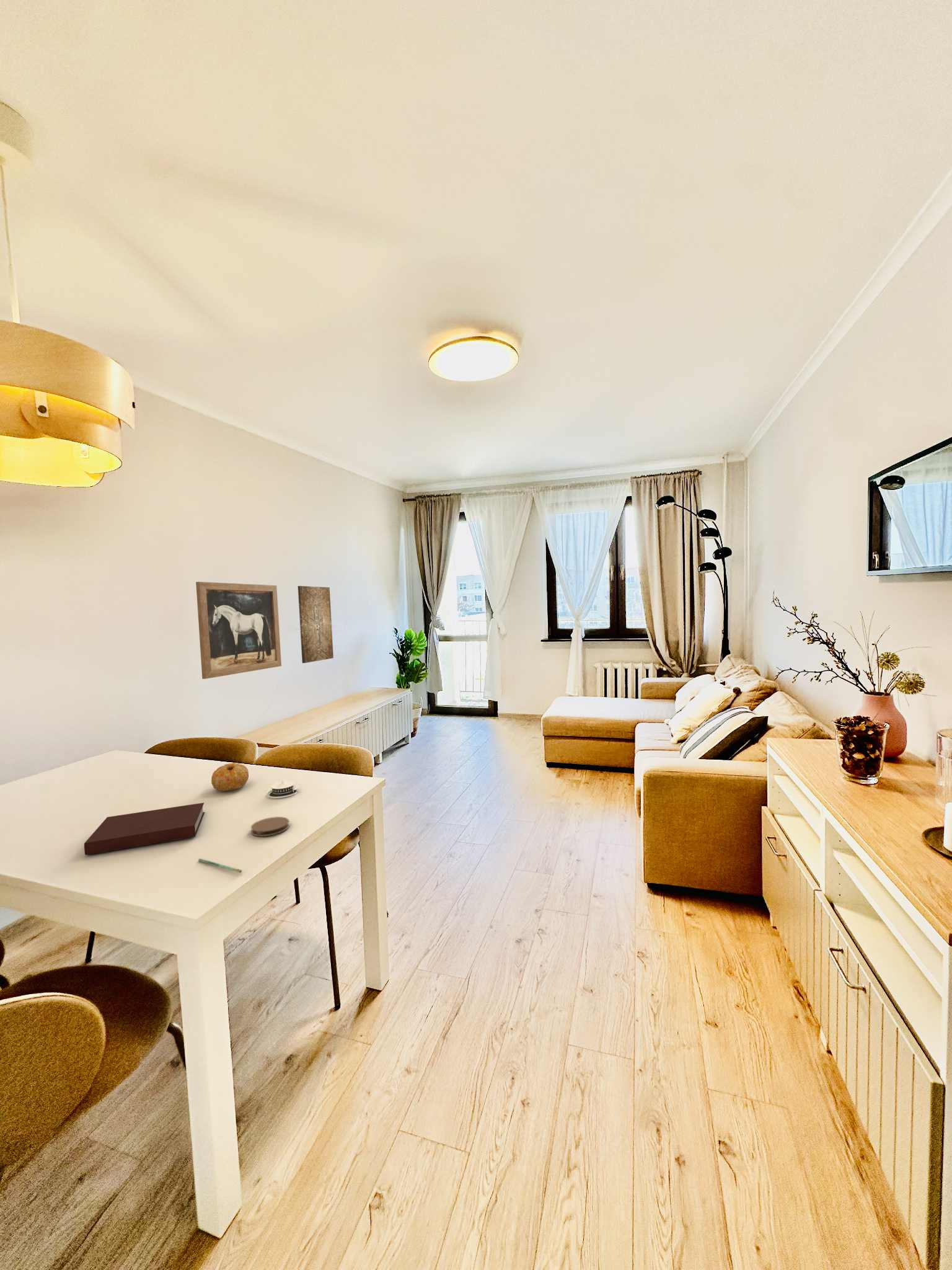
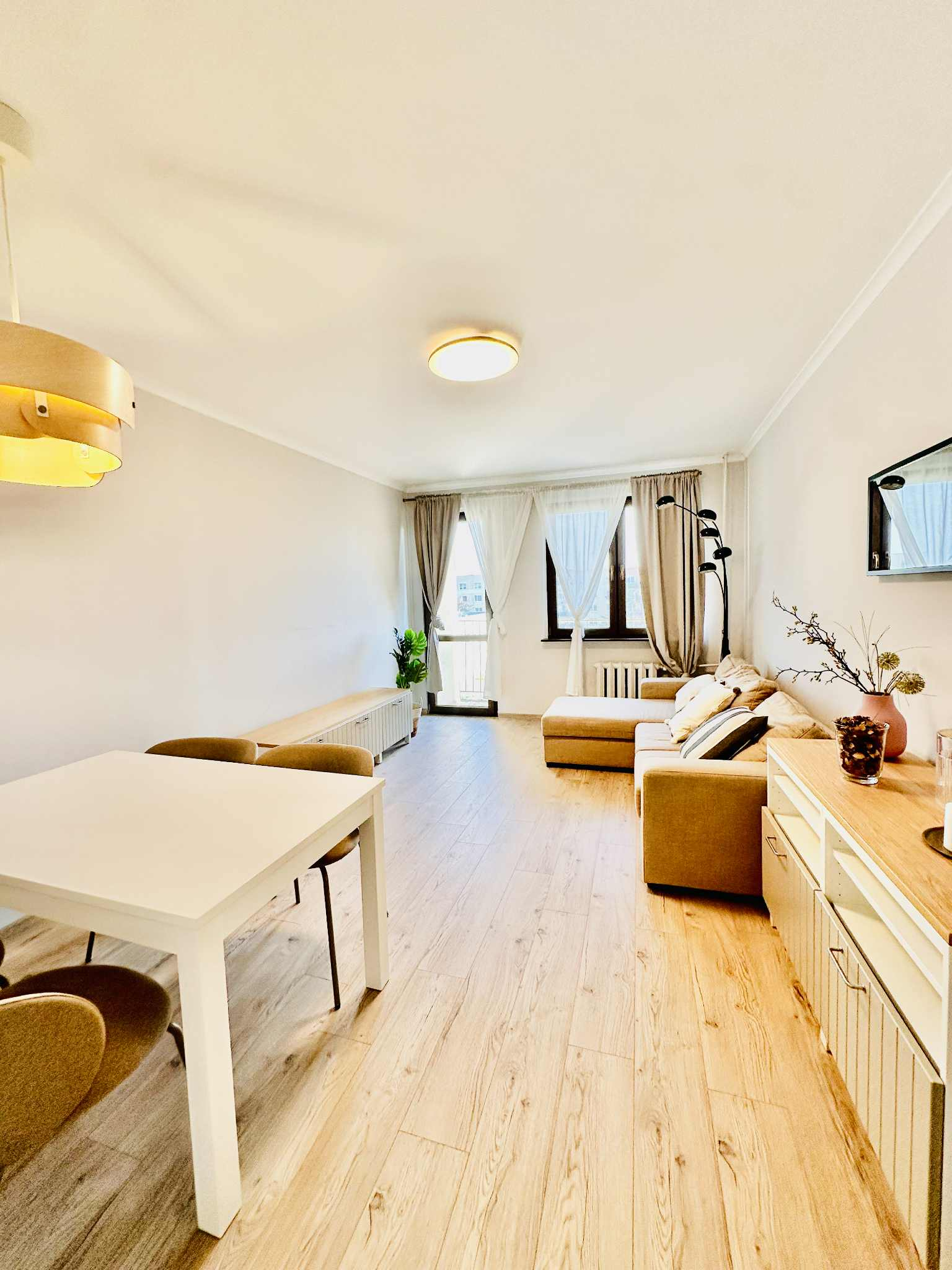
- pen (219, 865)
- notebook (149, 827)
- coaster (270, 826)
- fruit (230, 776)
- wall art (316, 623)
- wall art (242, 628)
- architectural model (282, 786)
